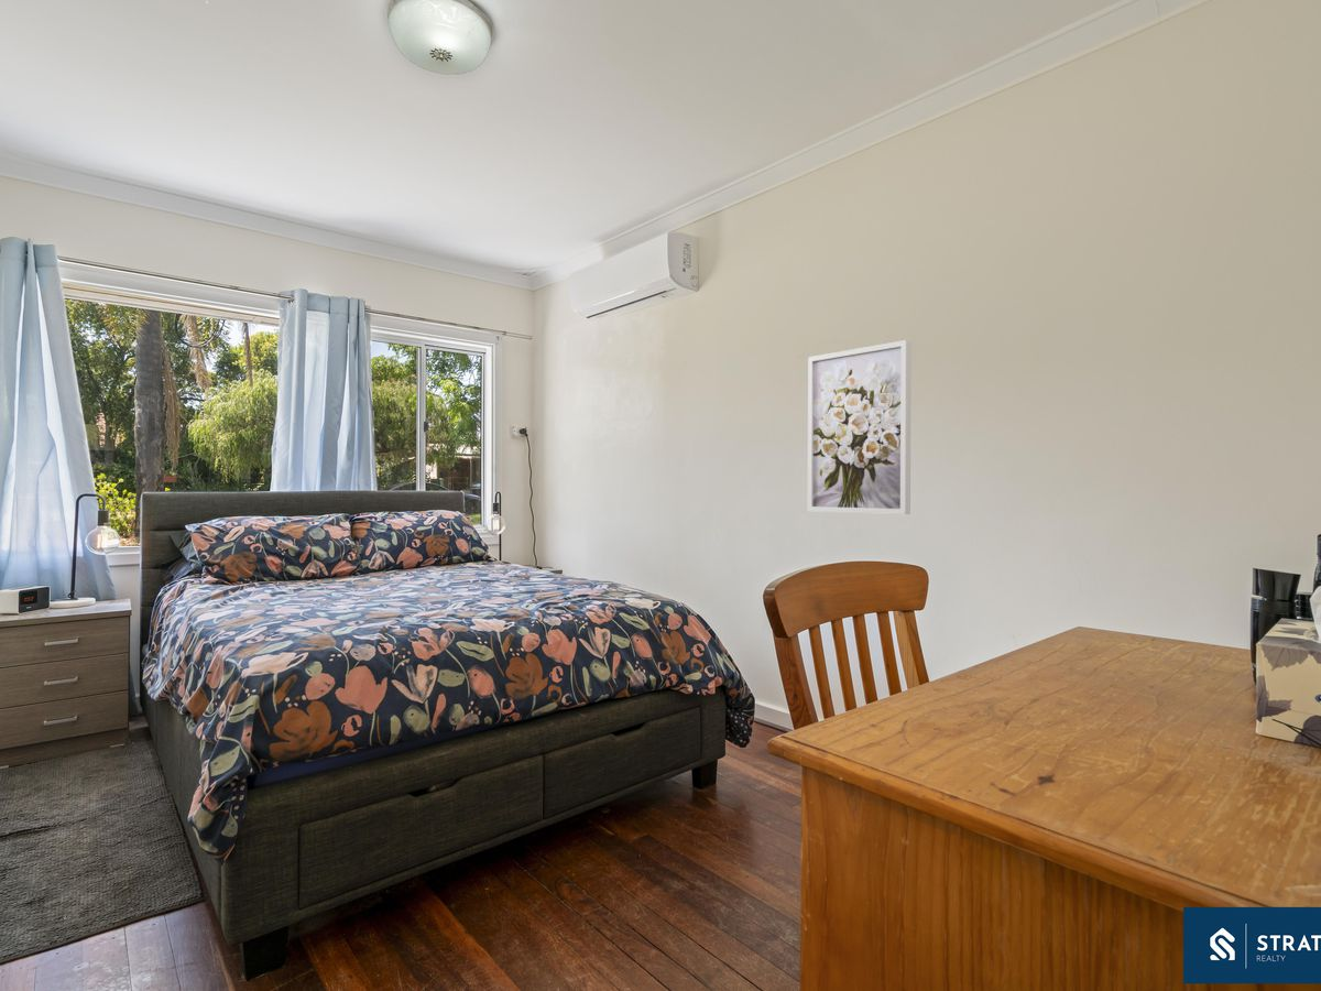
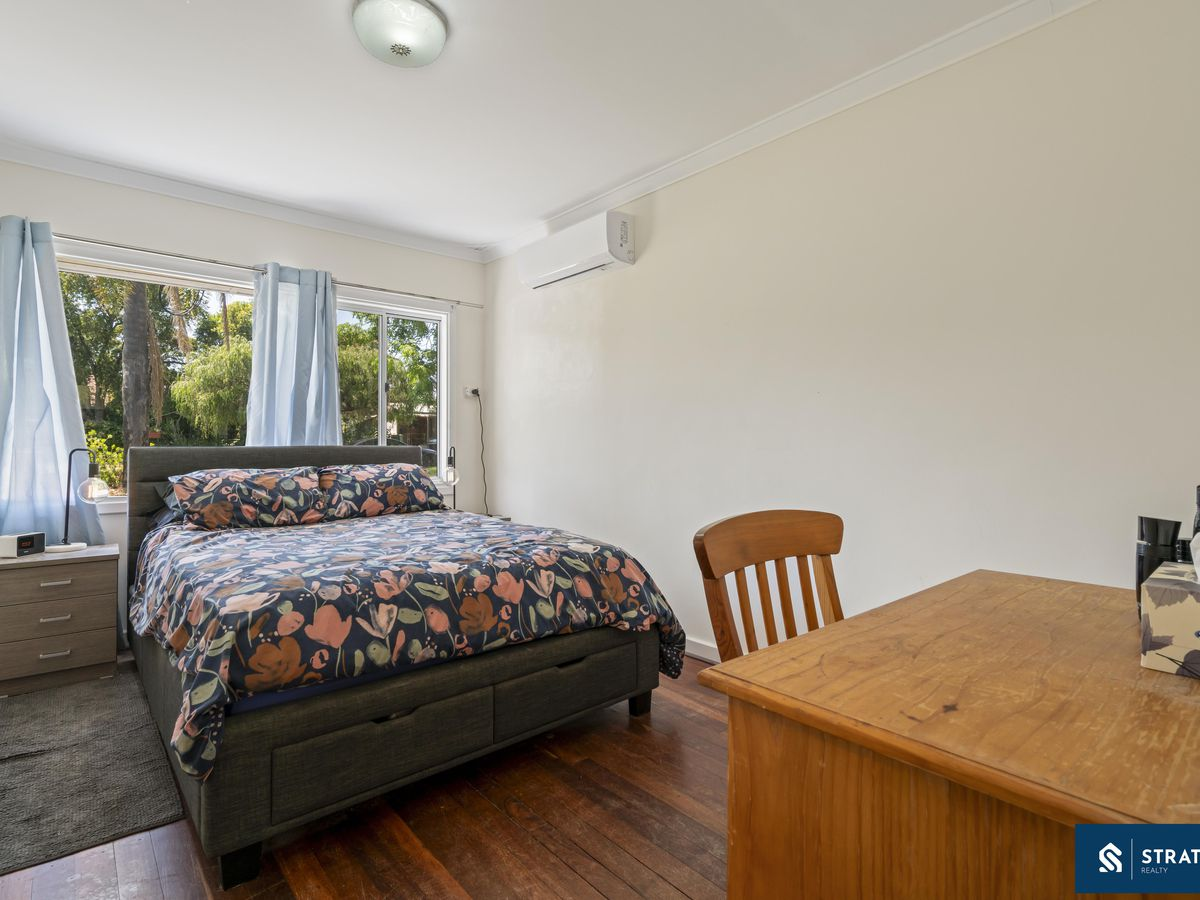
- wall art (856, 431)
